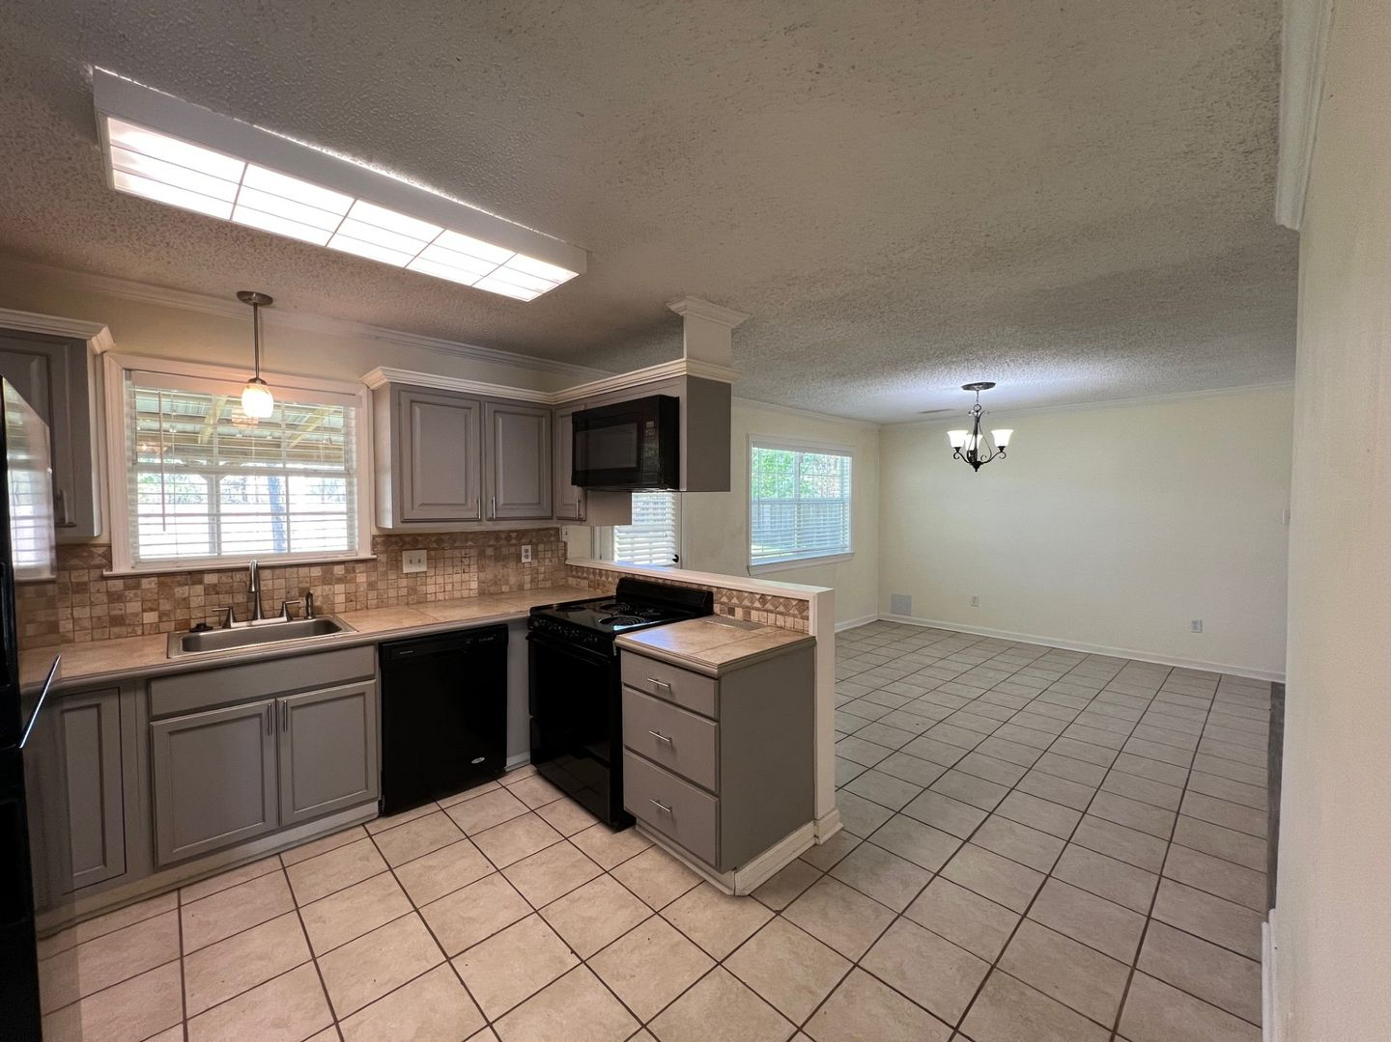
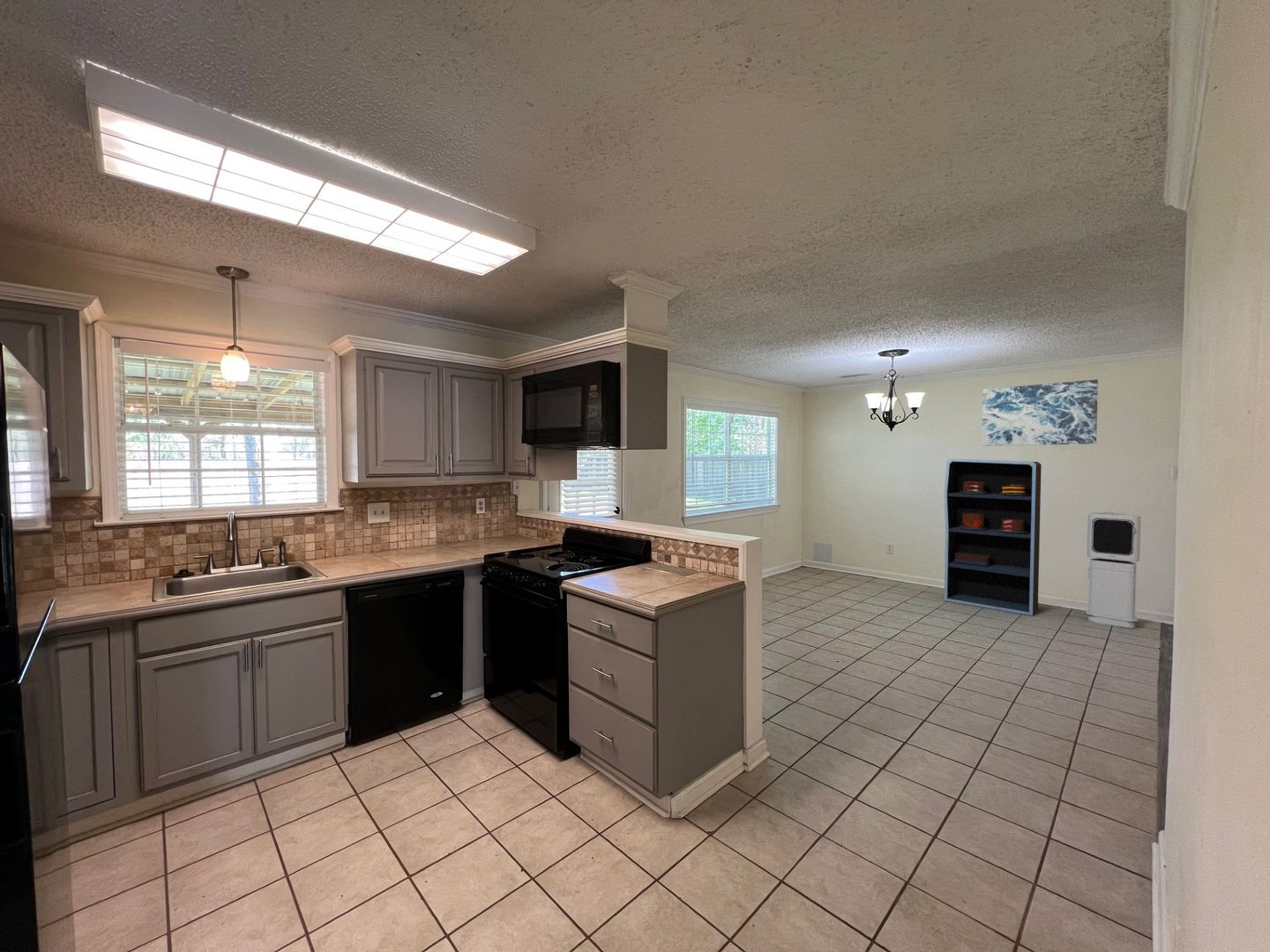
+ bookshelf (990, 532)
+ wall art (1036, 414)
+ air purifier (1112, 567)
